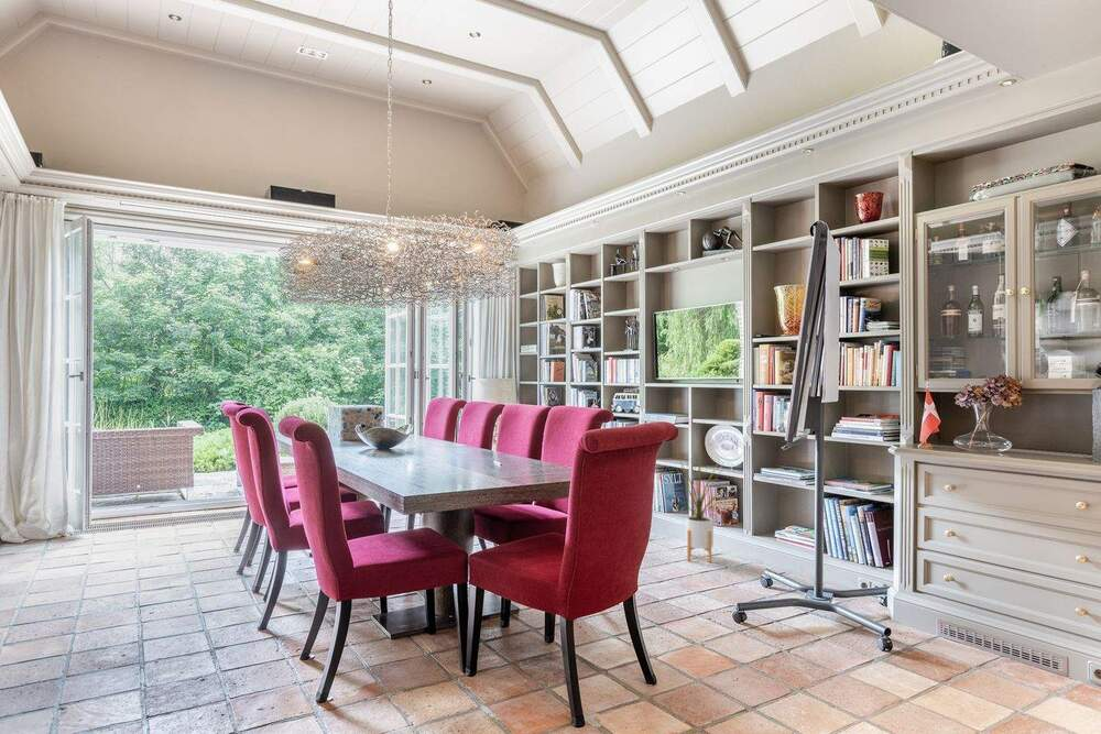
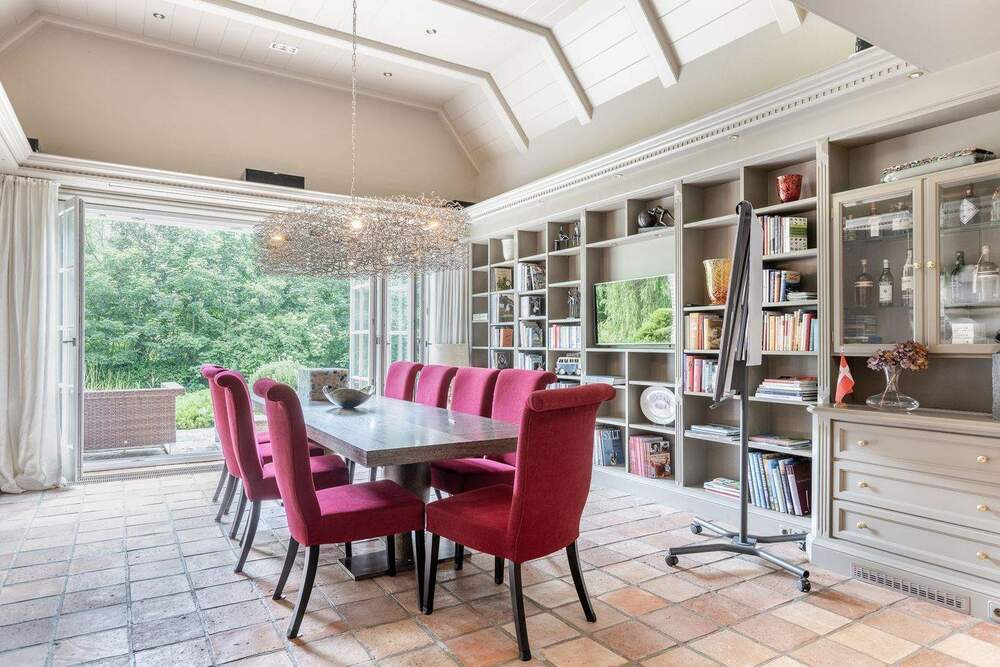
- house plant (700, 506)
